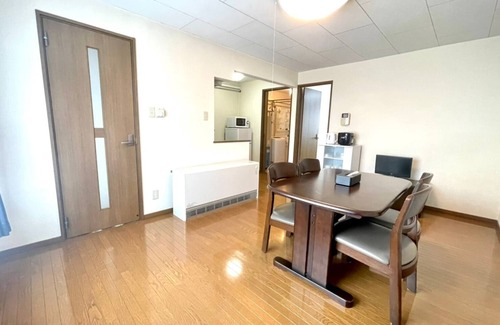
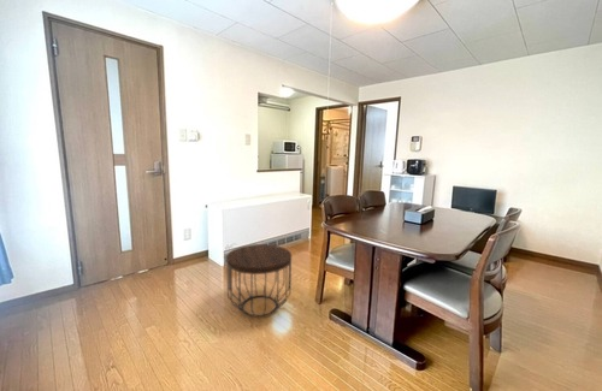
+ side table (255, 282)
